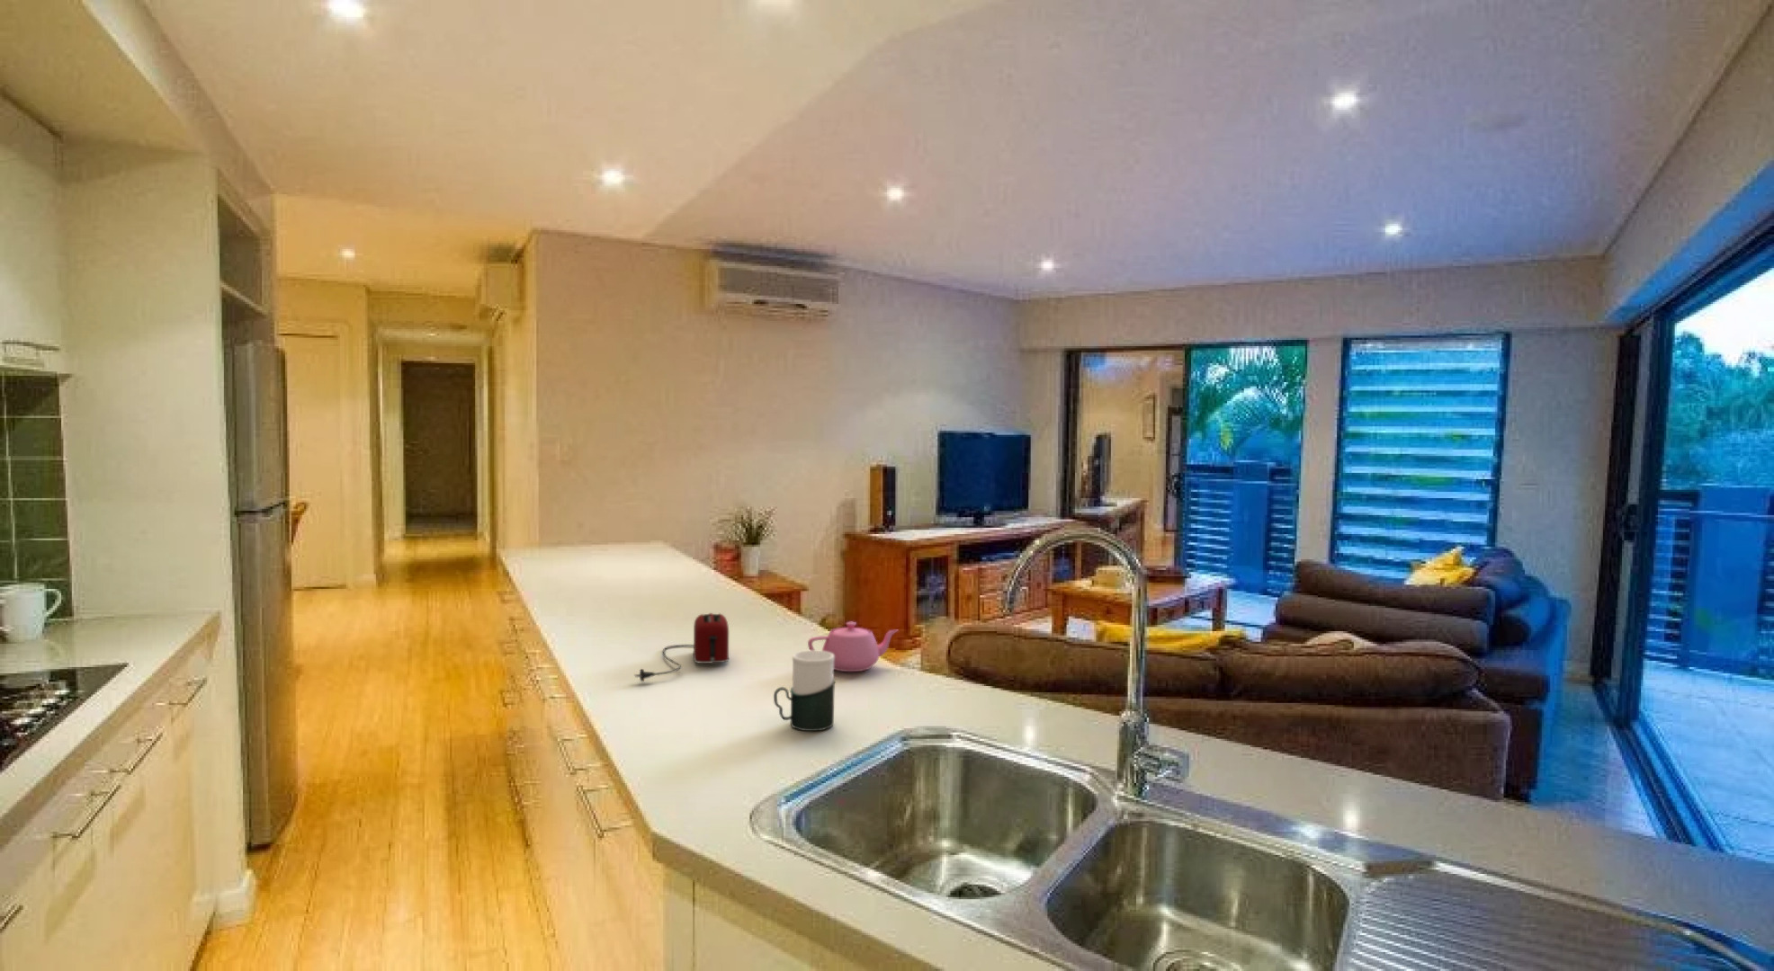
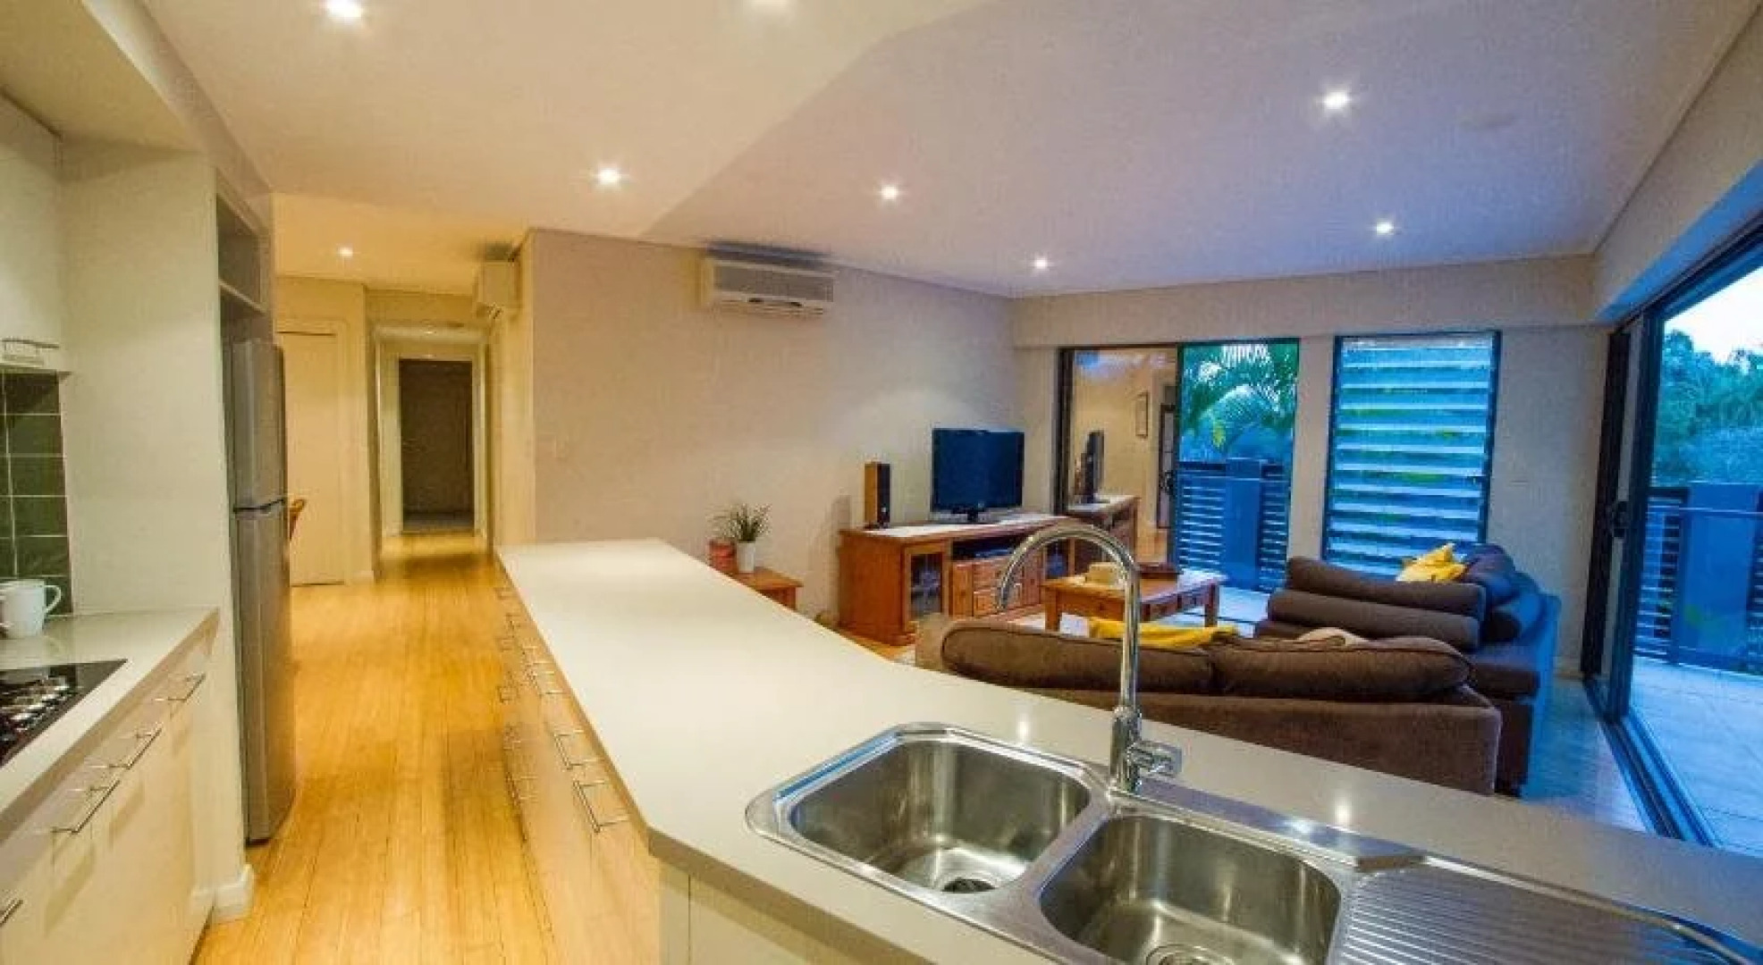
- cup (804, 690)
- teapot (854, 645)
- toaster (683, 645)
